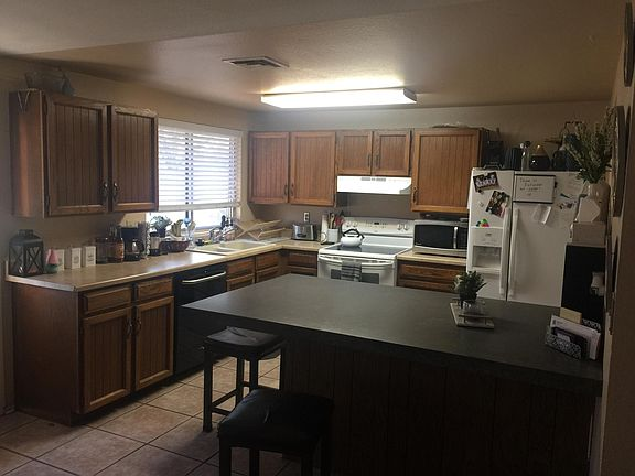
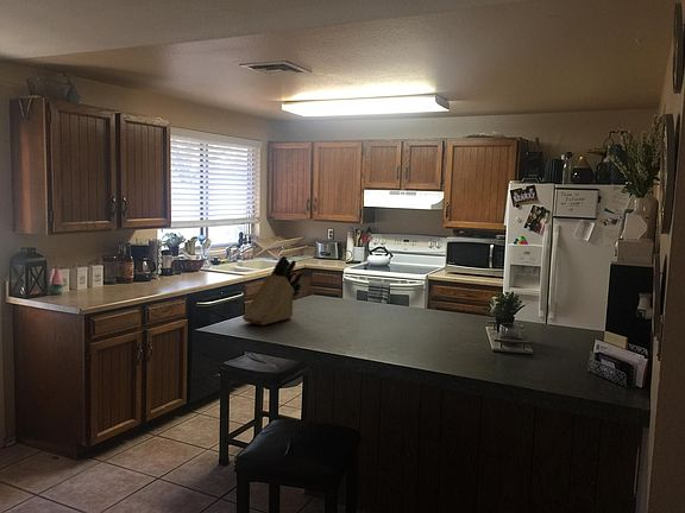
+ knife block (275, 289)
